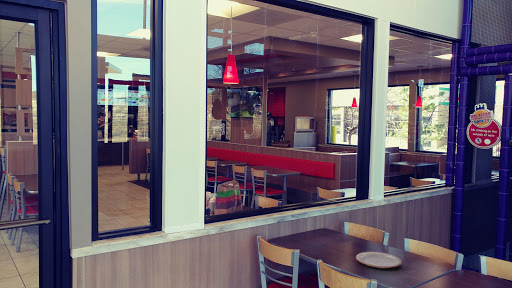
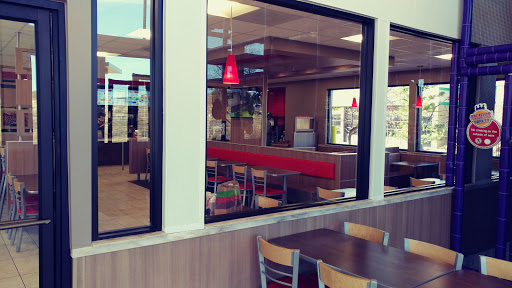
- plate (378, 260)
